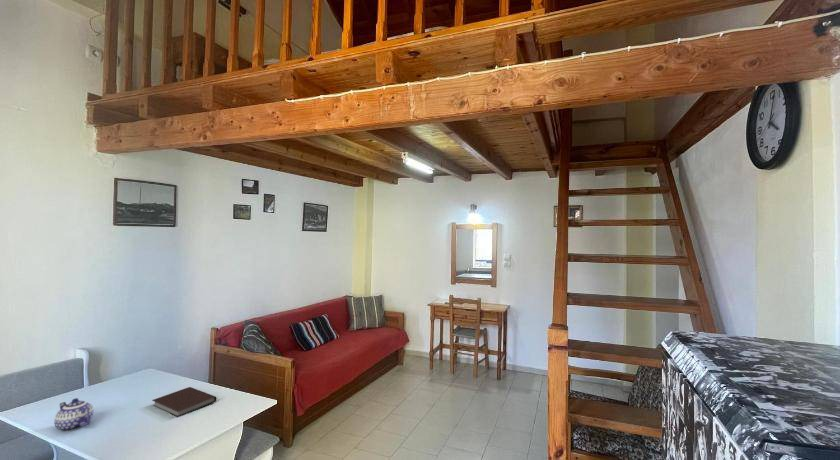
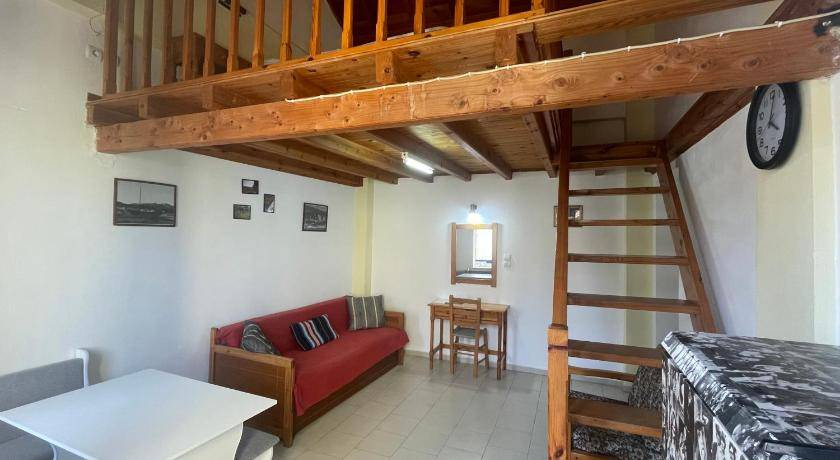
- notebook (184, 400)
- teapot (74, 412)
